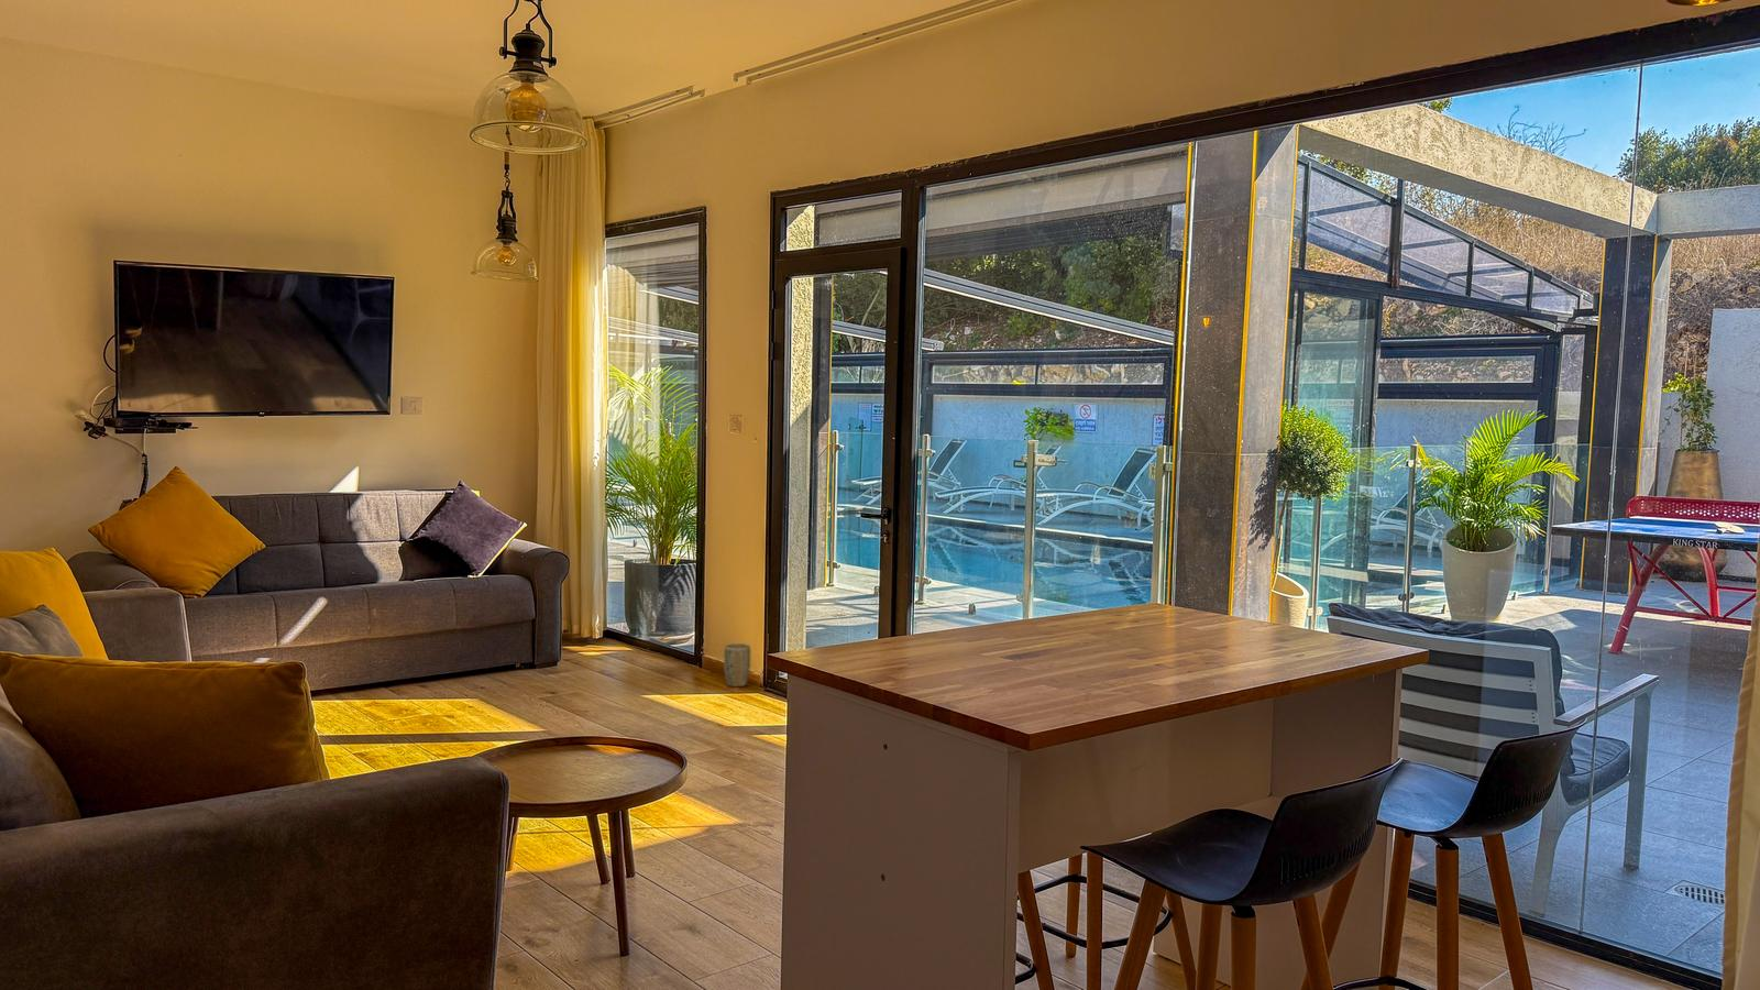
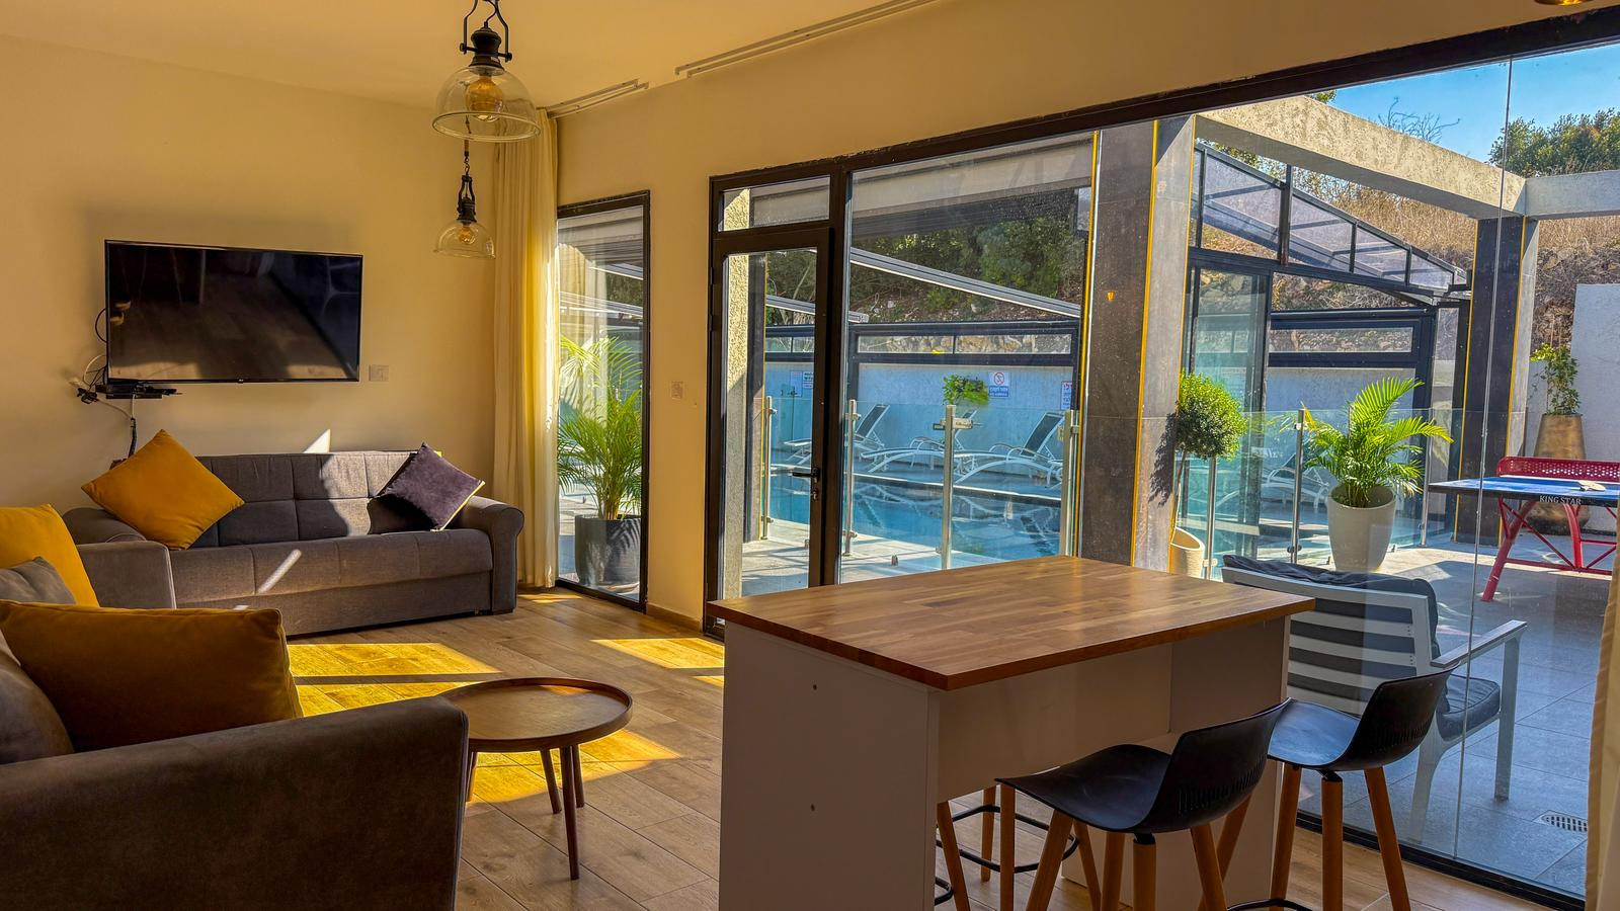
- plant pot (737, 665)
